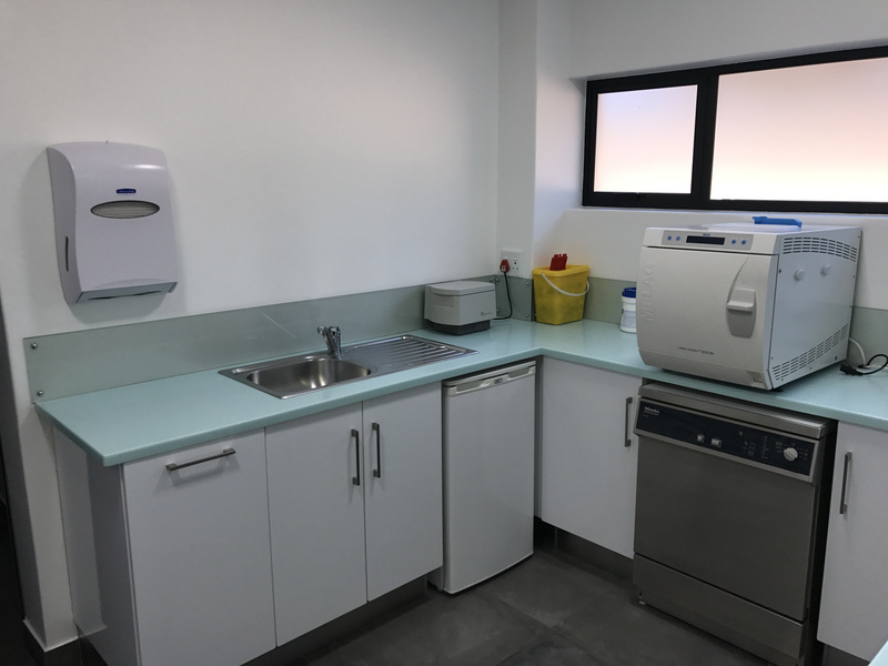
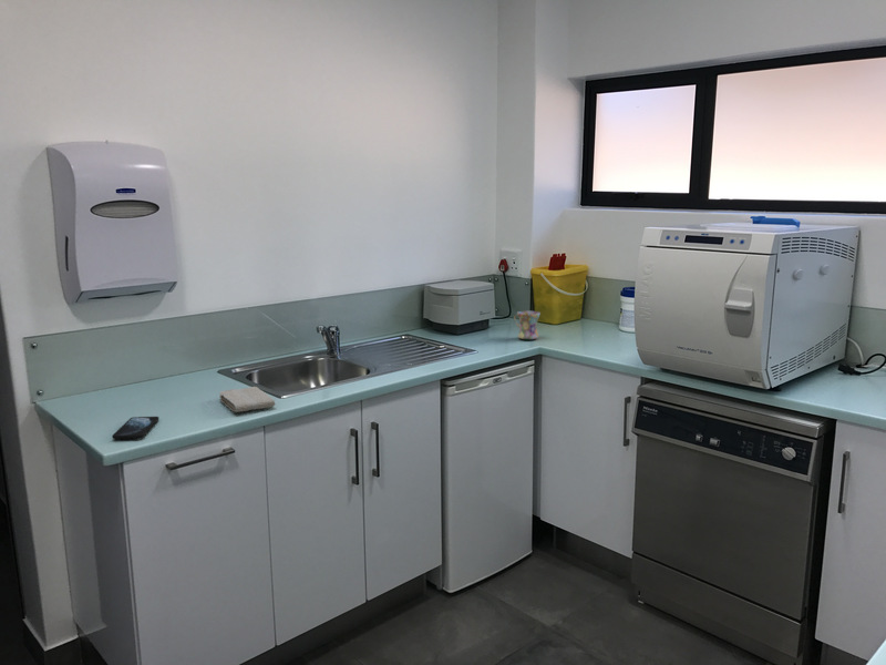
+ mug (525, 325)
+ washcloth (246, 398)
+ smartphone (136, 427)
